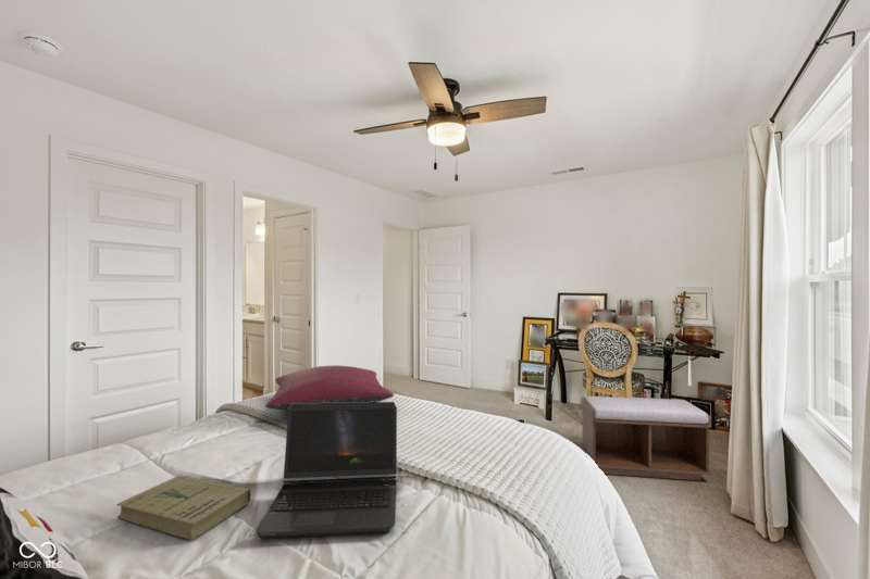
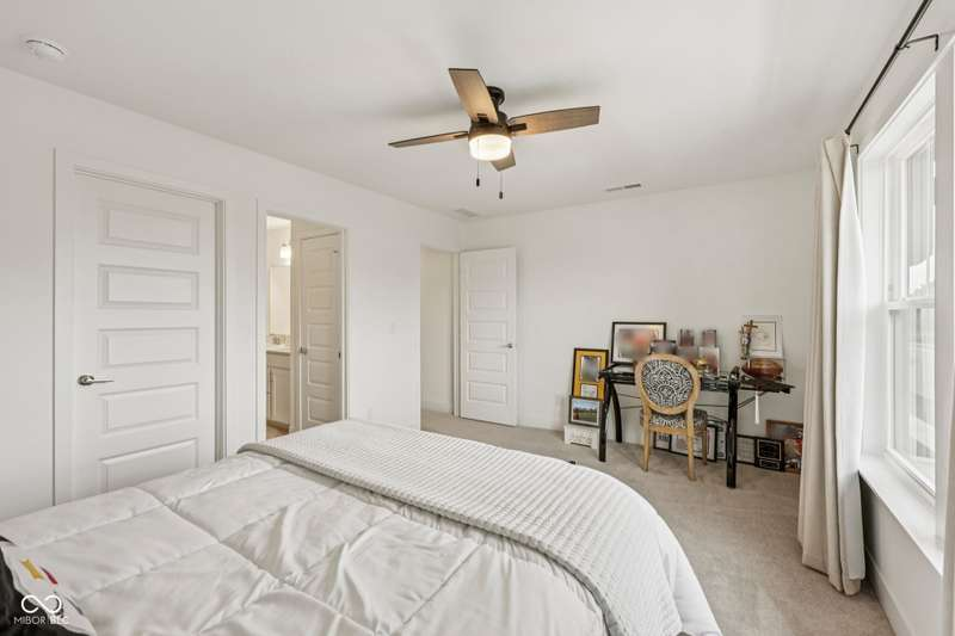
- laptop computer (335, 462)
- bench (641, 435)
- book (186, 502)
- pillow (330, 386)
